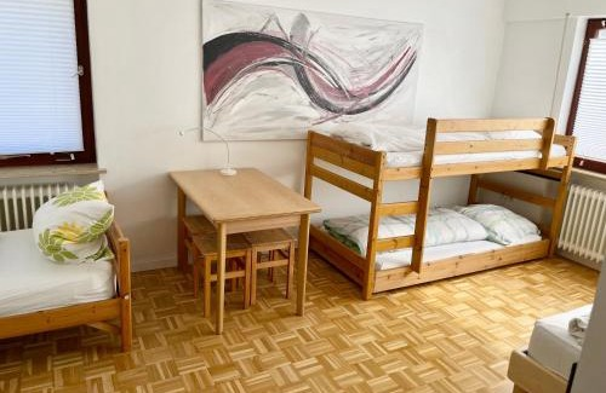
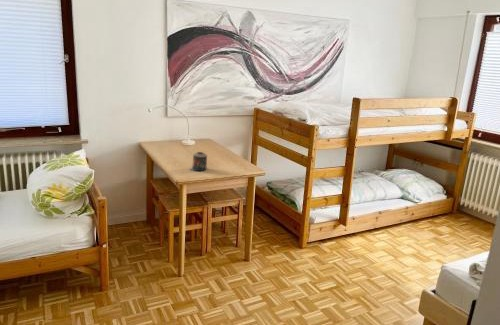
+ candle (197, 160)
